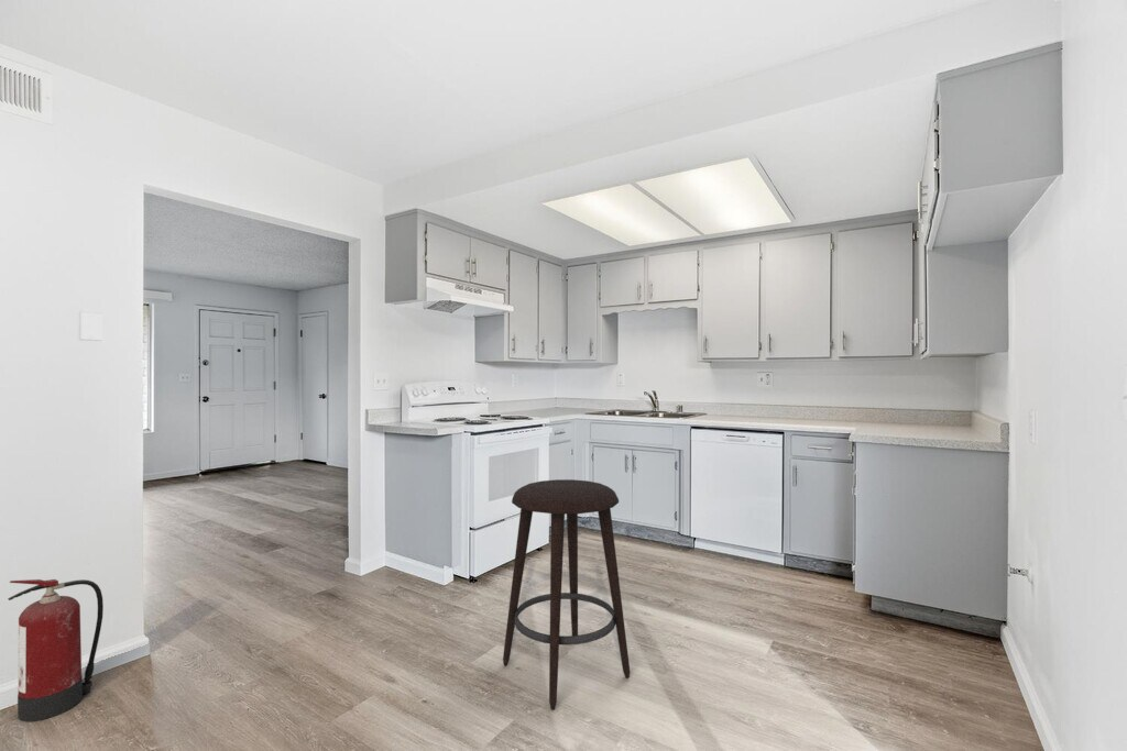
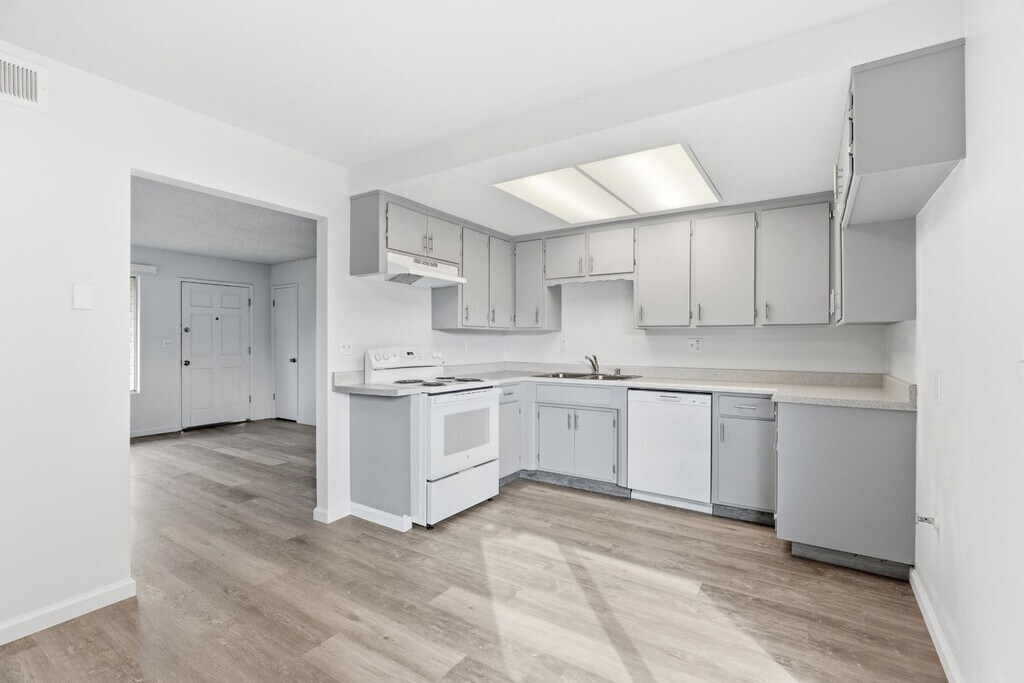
- stool (561, 579)
- fire extinguisher (58, 637)
